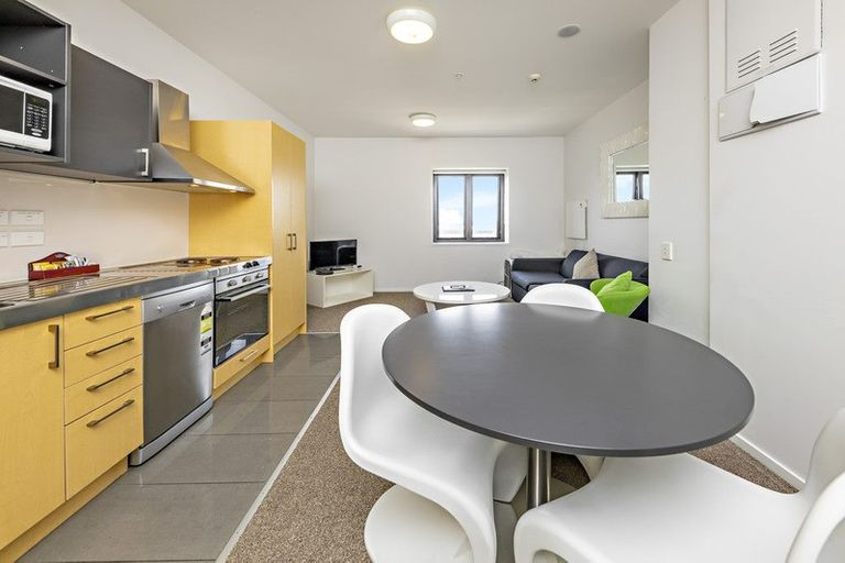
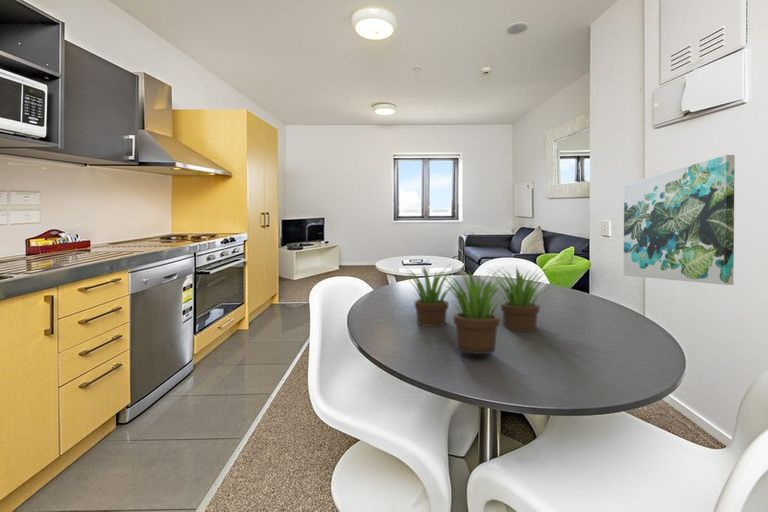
+ wall art (669, 225)
+ plant (475, 300)
